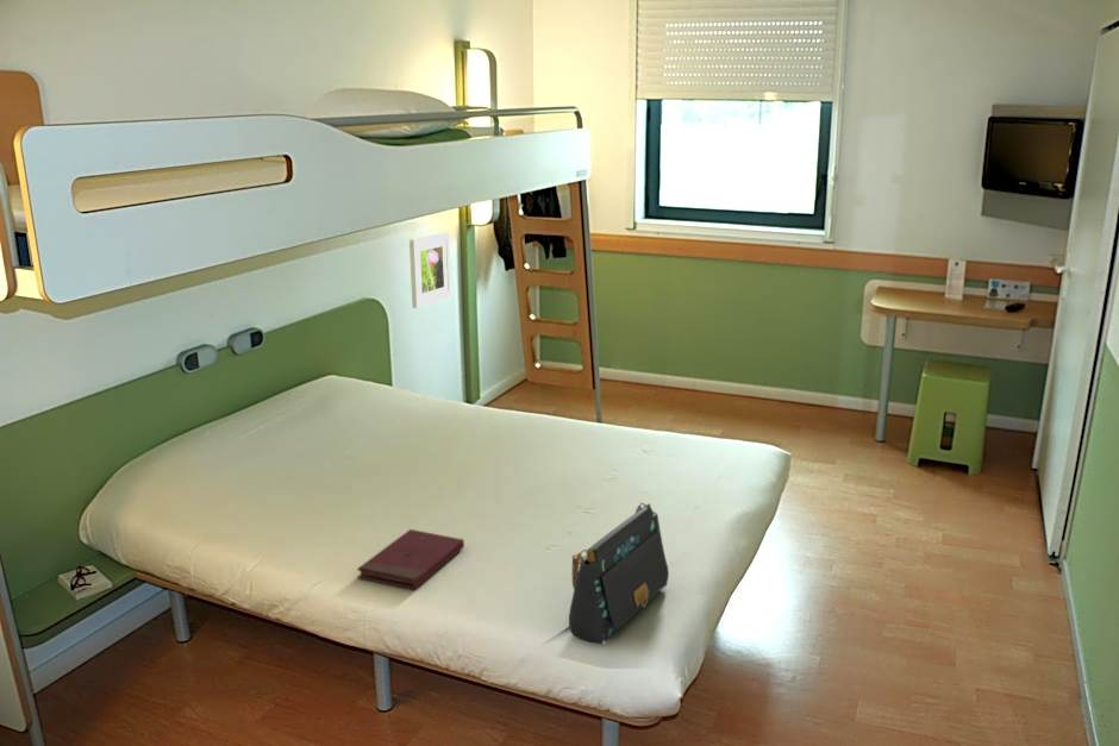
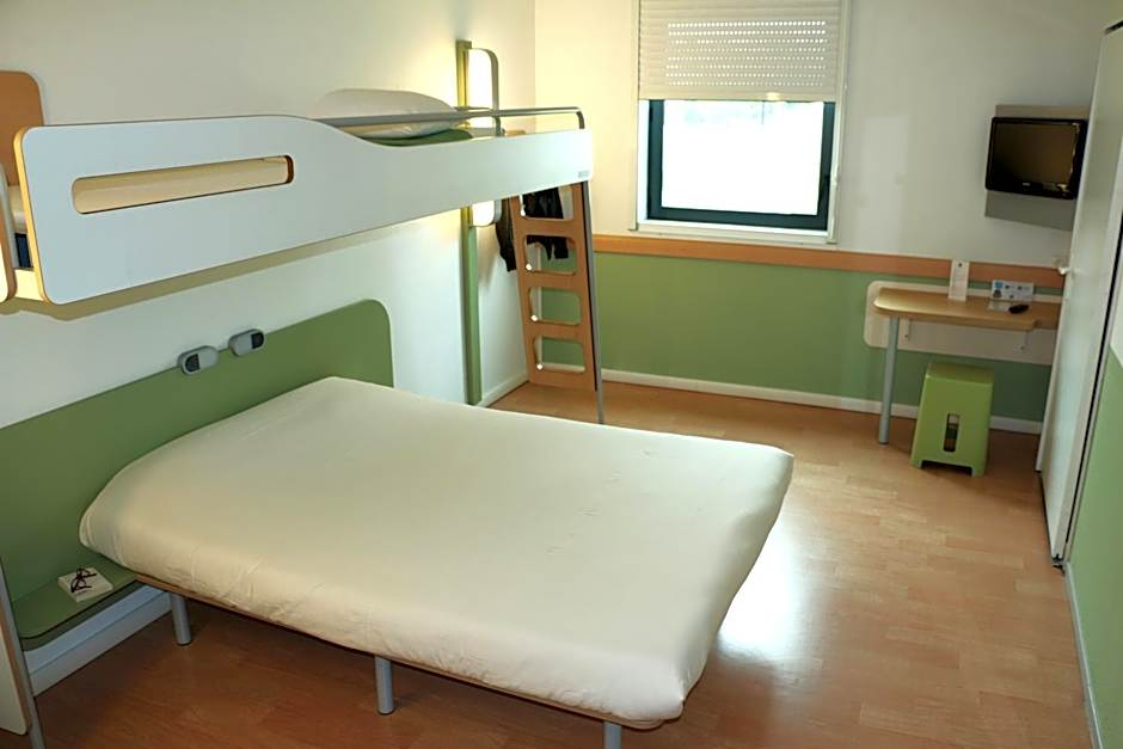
- shoulder bag (618, 568)
- book (412, 557)
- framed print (431, 269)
